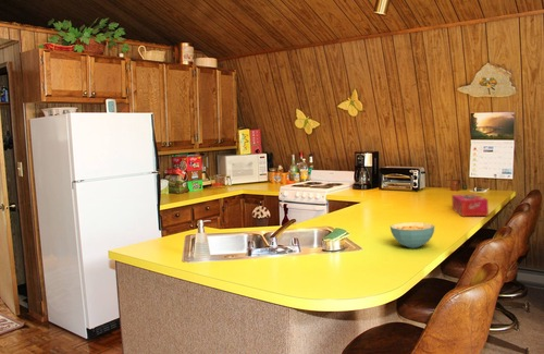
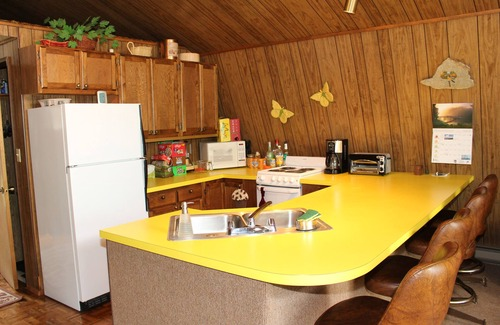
- tissue box (469, 205)
- cereal bowl (412, 236)
